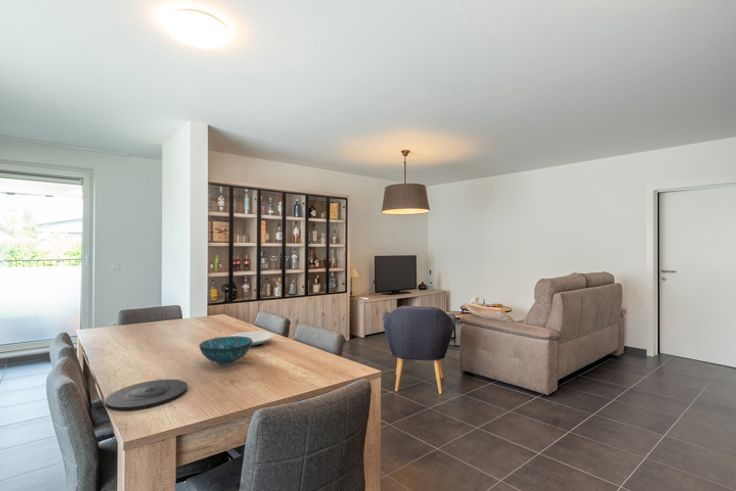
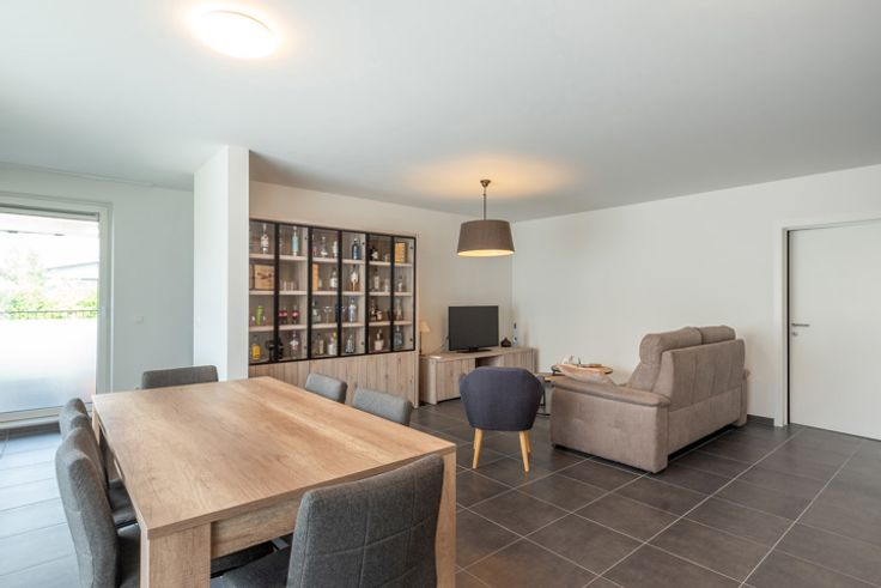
- plate (251, 338)
- decorative bowl (226, 352)
- plate (148, 391)
